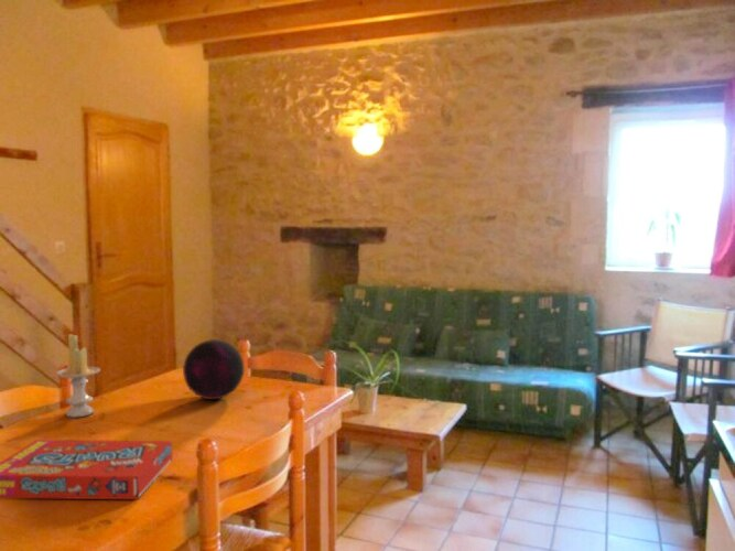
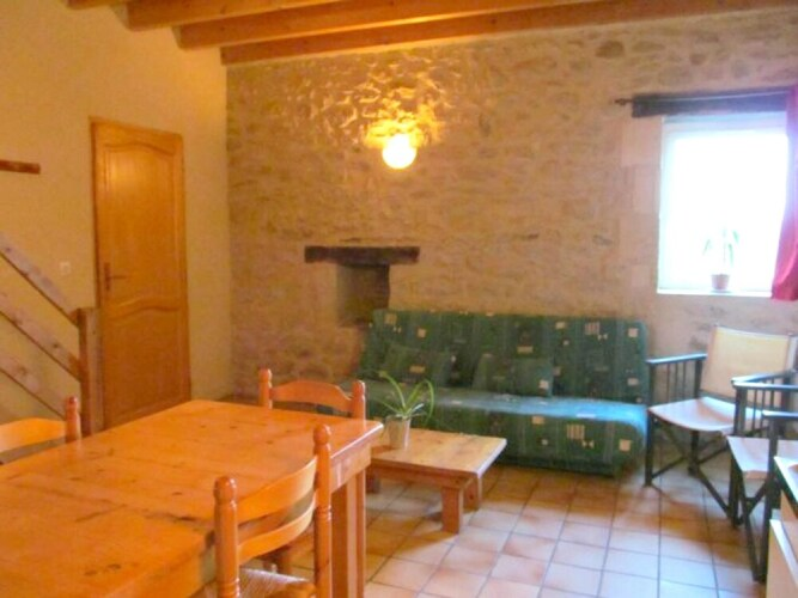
- snack box (83, 467)
- candle (78, 374)
- decorative orb (214, 369)
